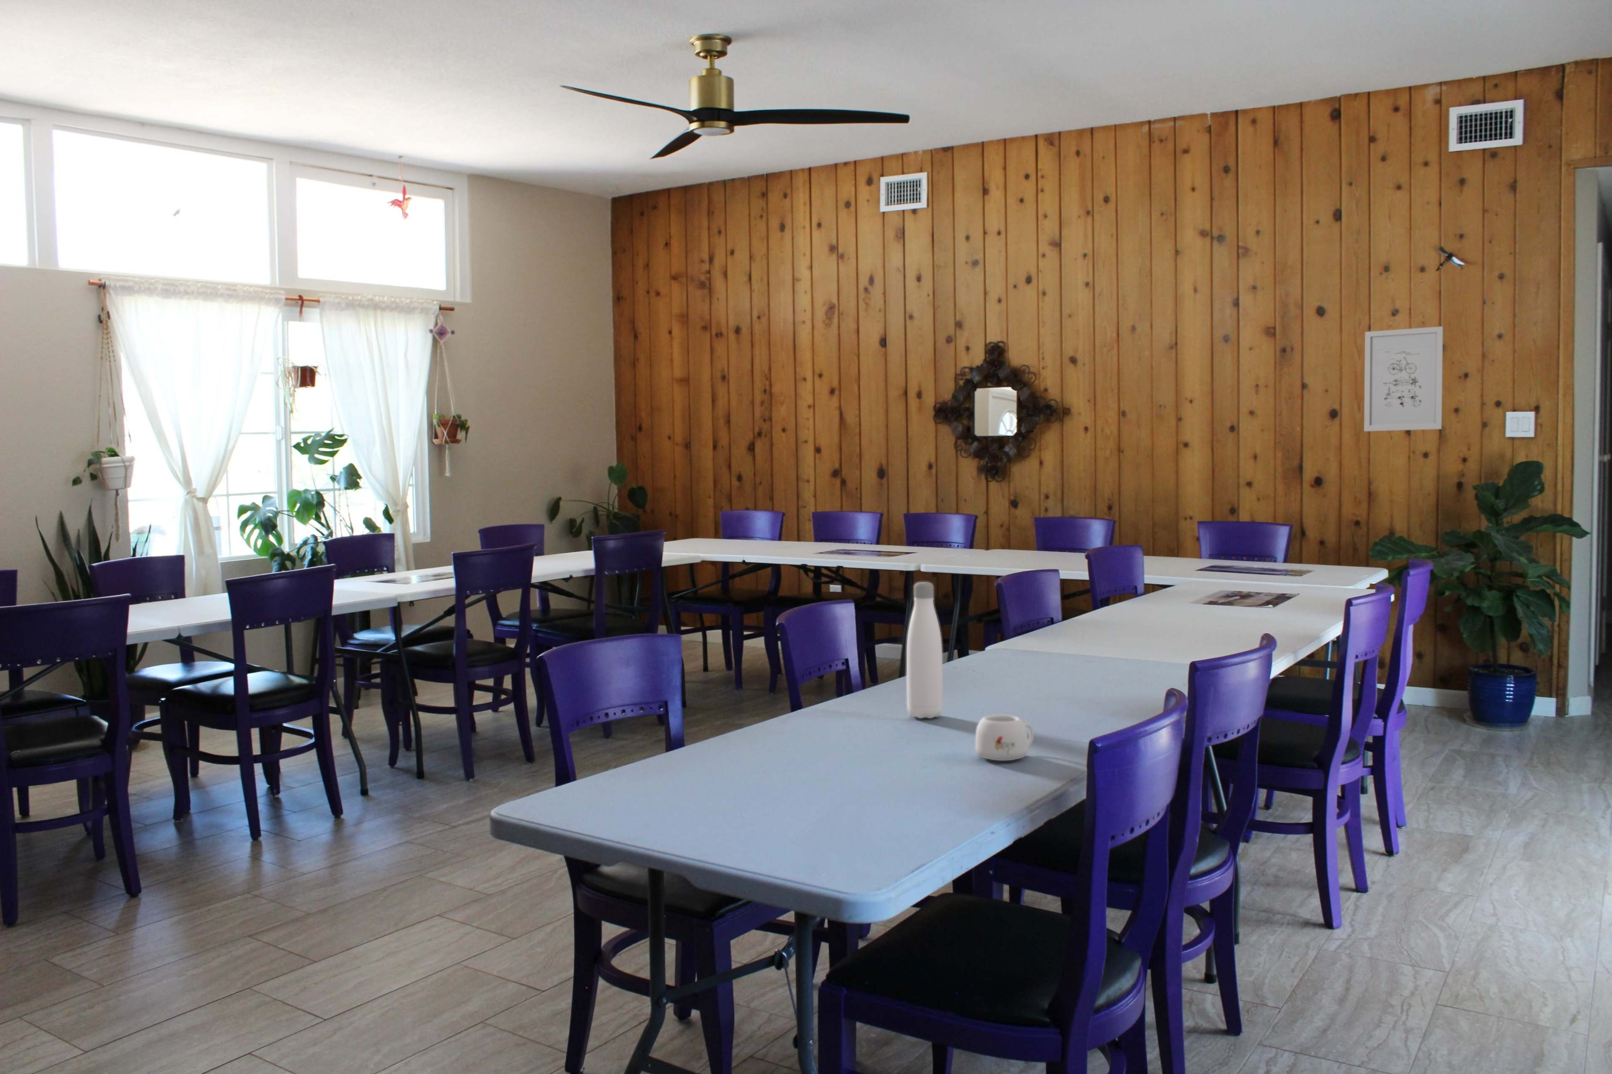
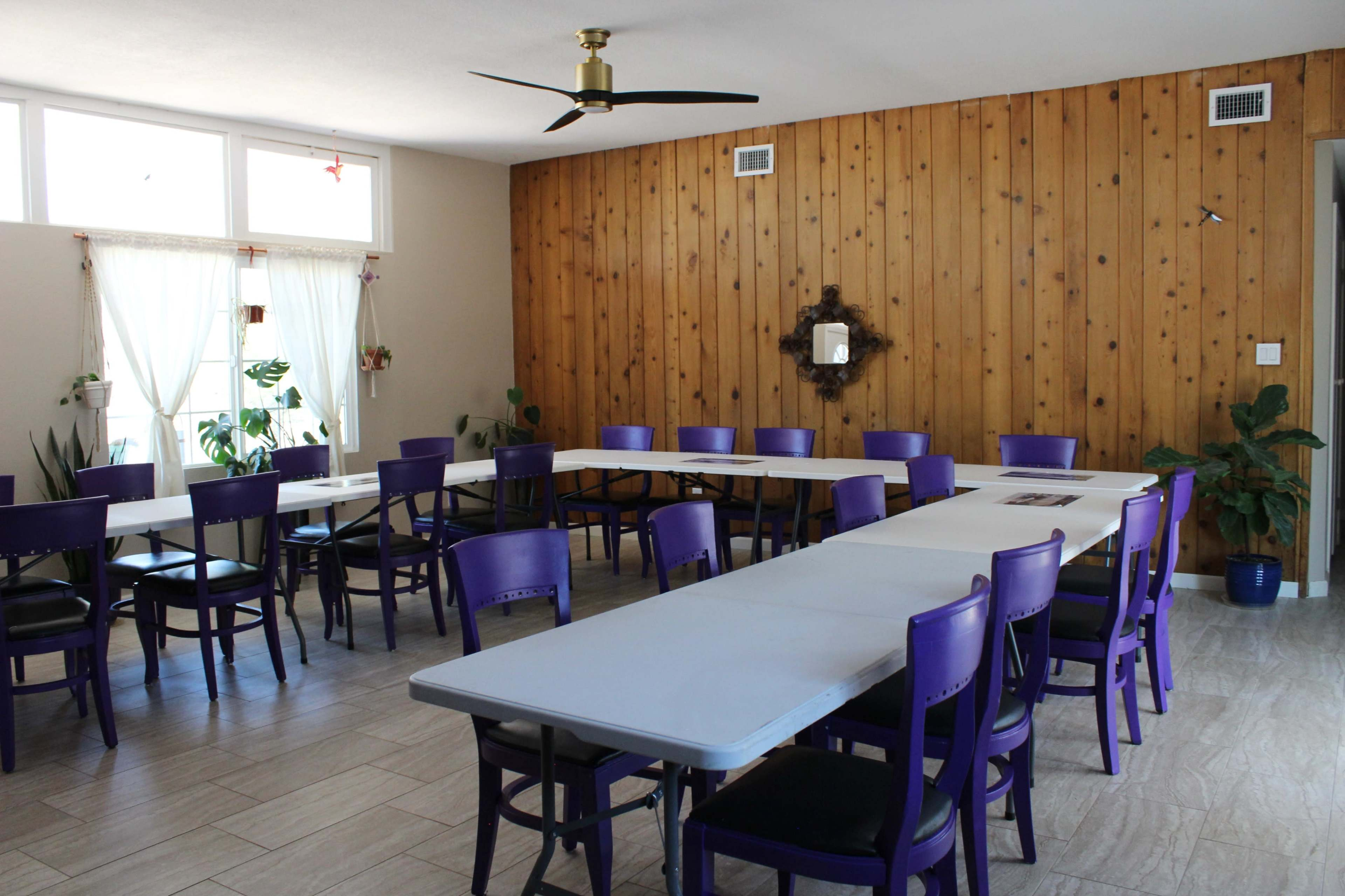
- water bottle (924, 650)
- wall art (1402, 380)
- mug (1007, 736)
